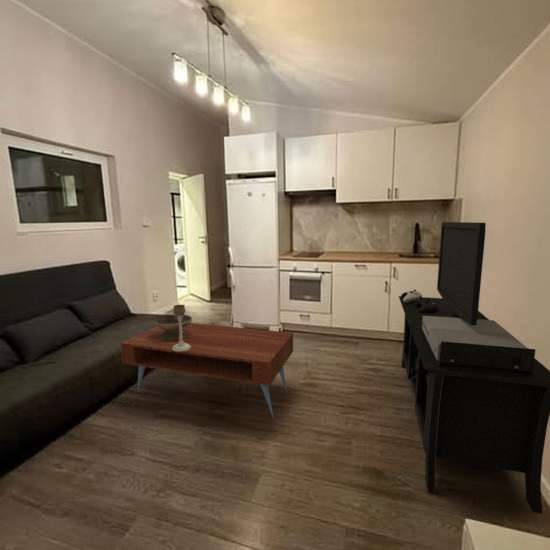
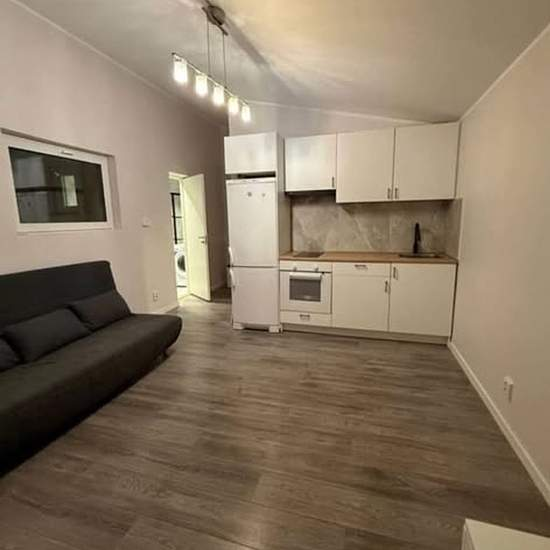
- candle holder (180, 326)
- coffee table (211, 366)
- decorative bowl (173, 326)
- media console (450, 322)
